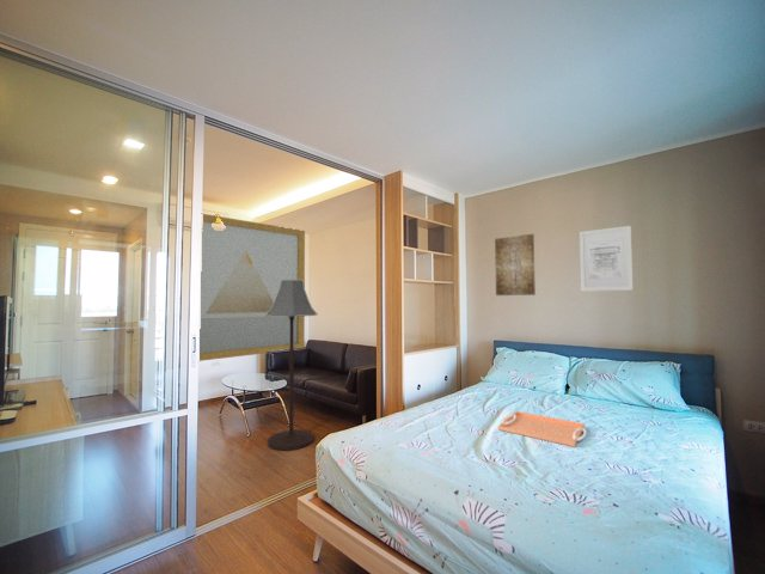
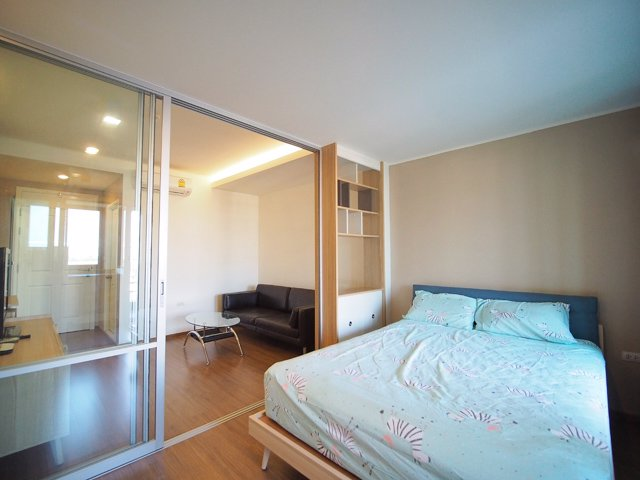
- wall art (514, 265)
- wall art (245, 287)
- serving tray (541, 426)
- wall art (605, 259)
- floor lamp (290, 359)
